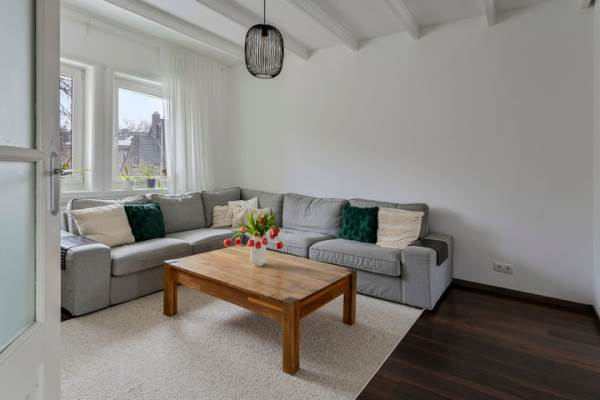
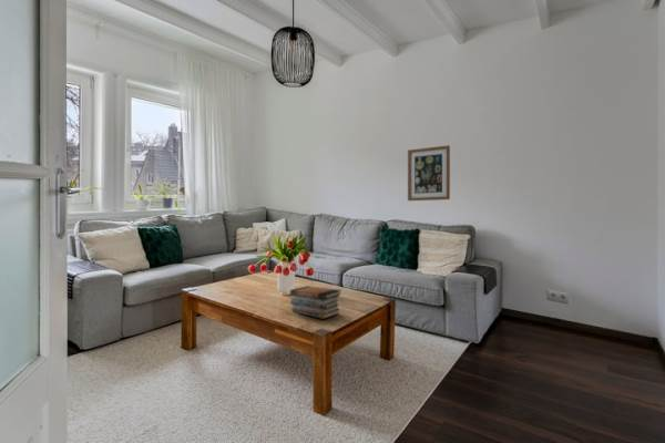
+ wall art (428, 174)
+ book stack (315, 301)
